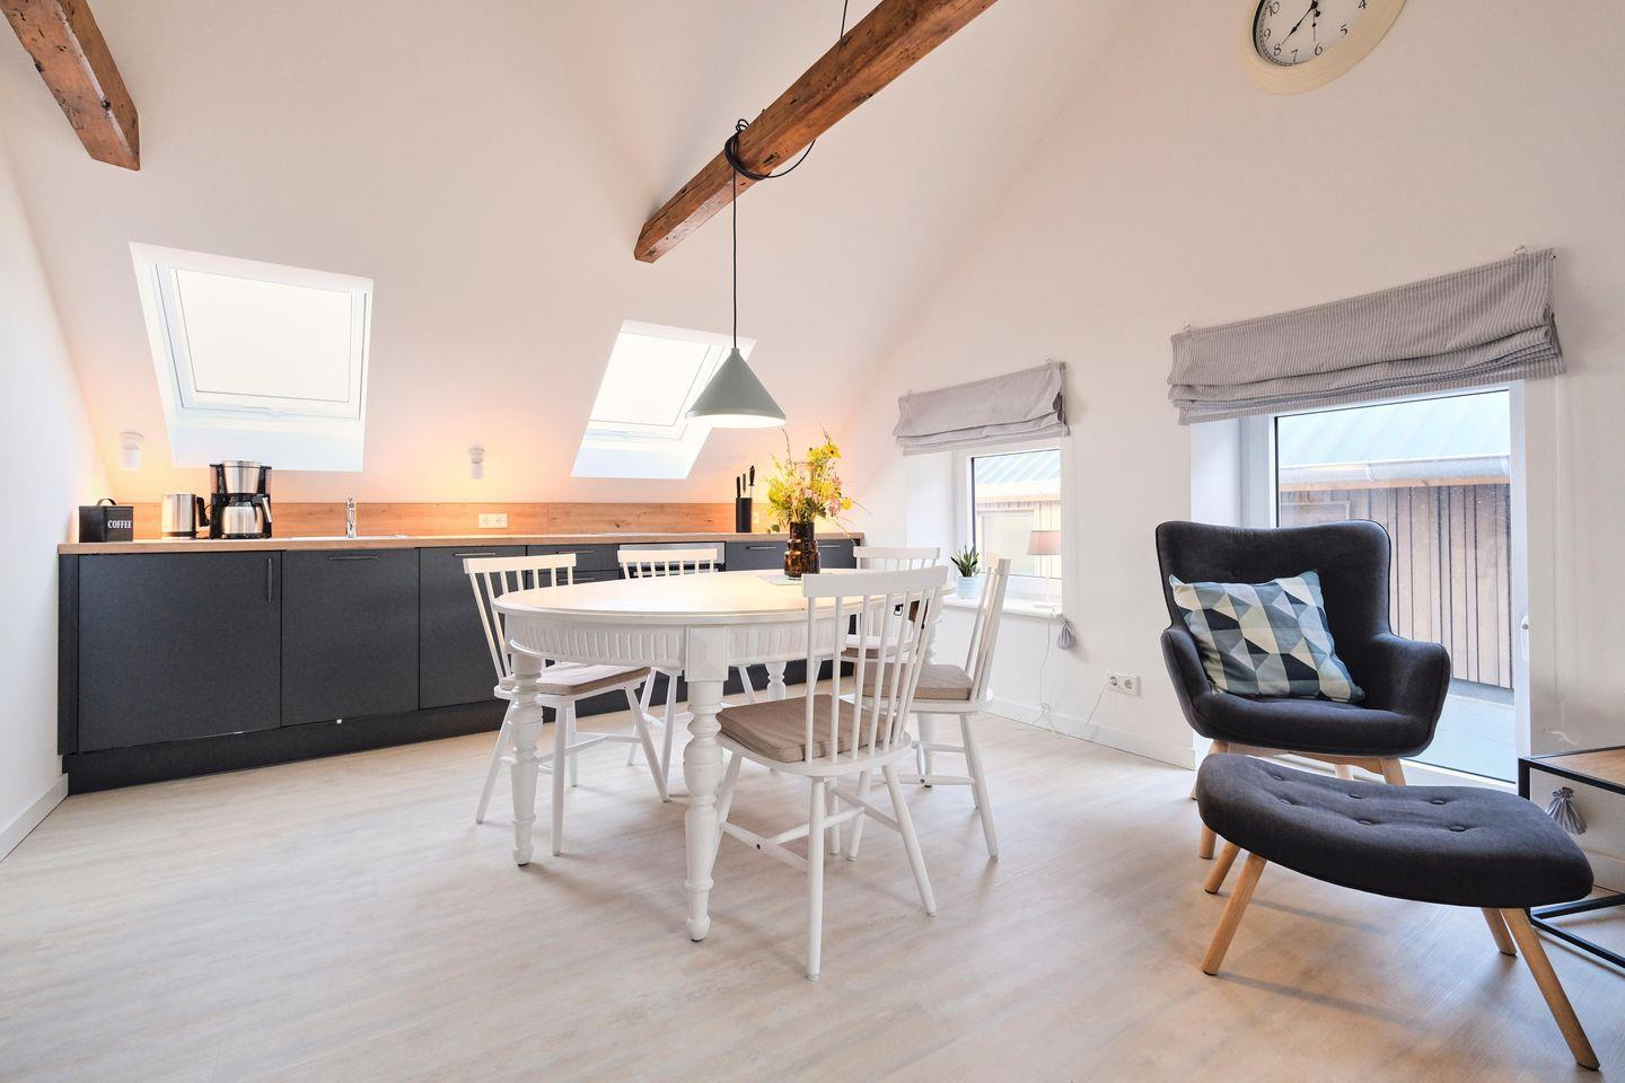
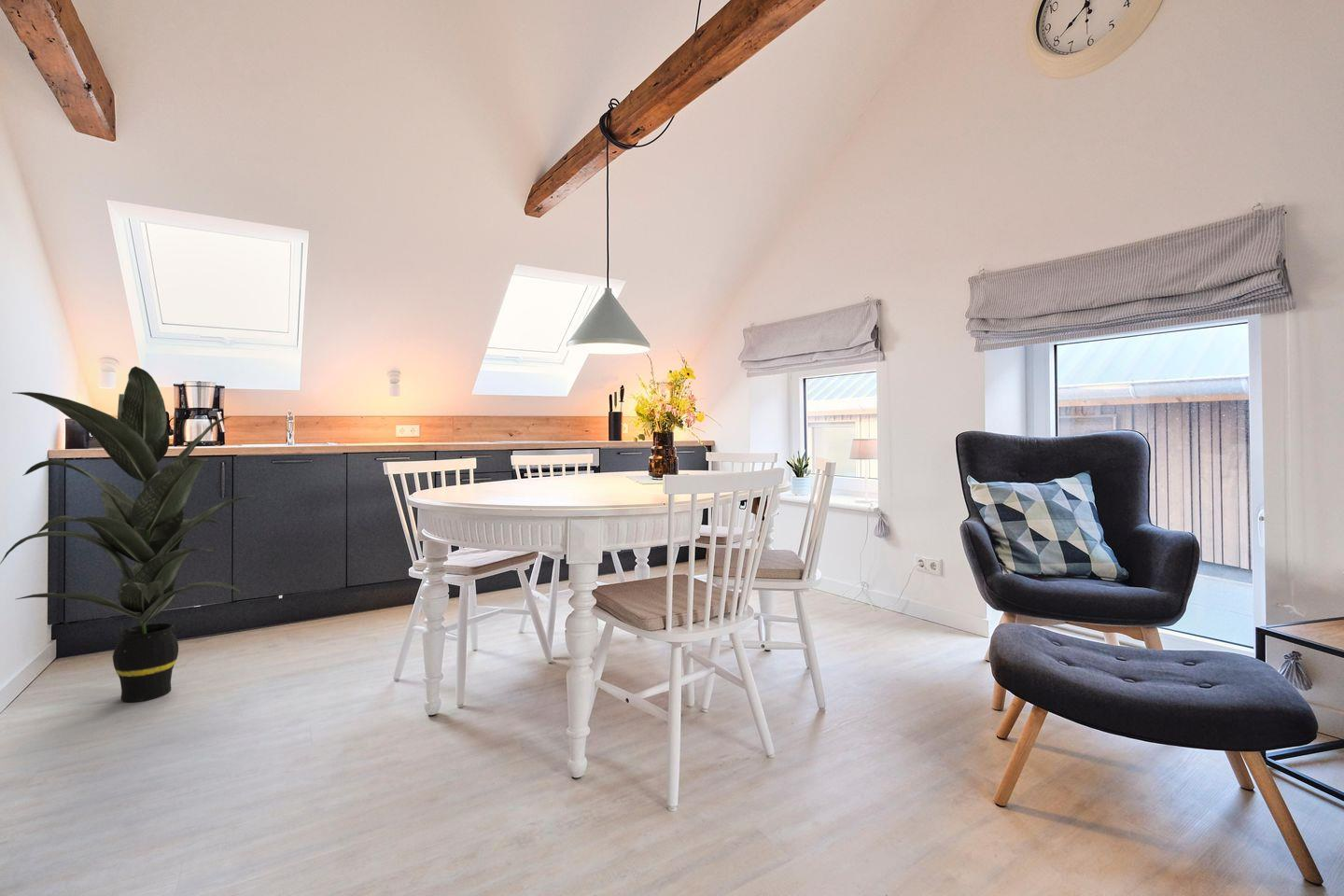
+ indoor plant (133, 534)
